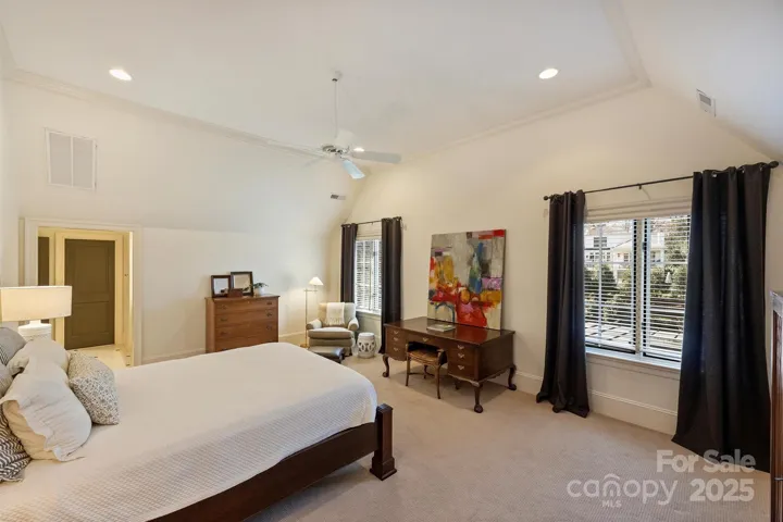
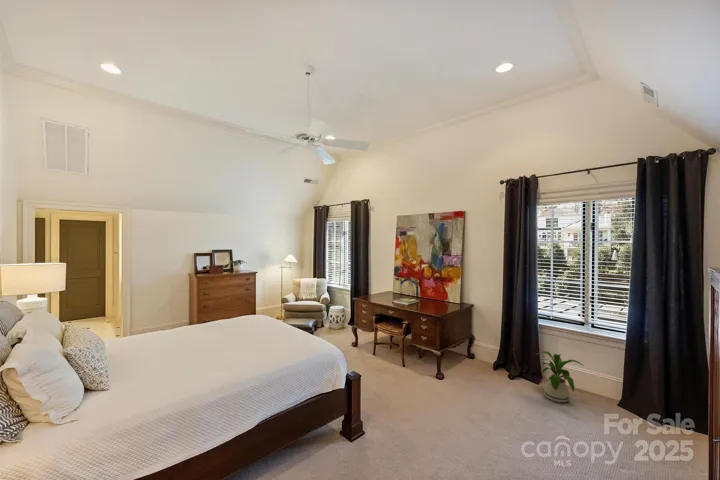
+ house plant (560, 372)
